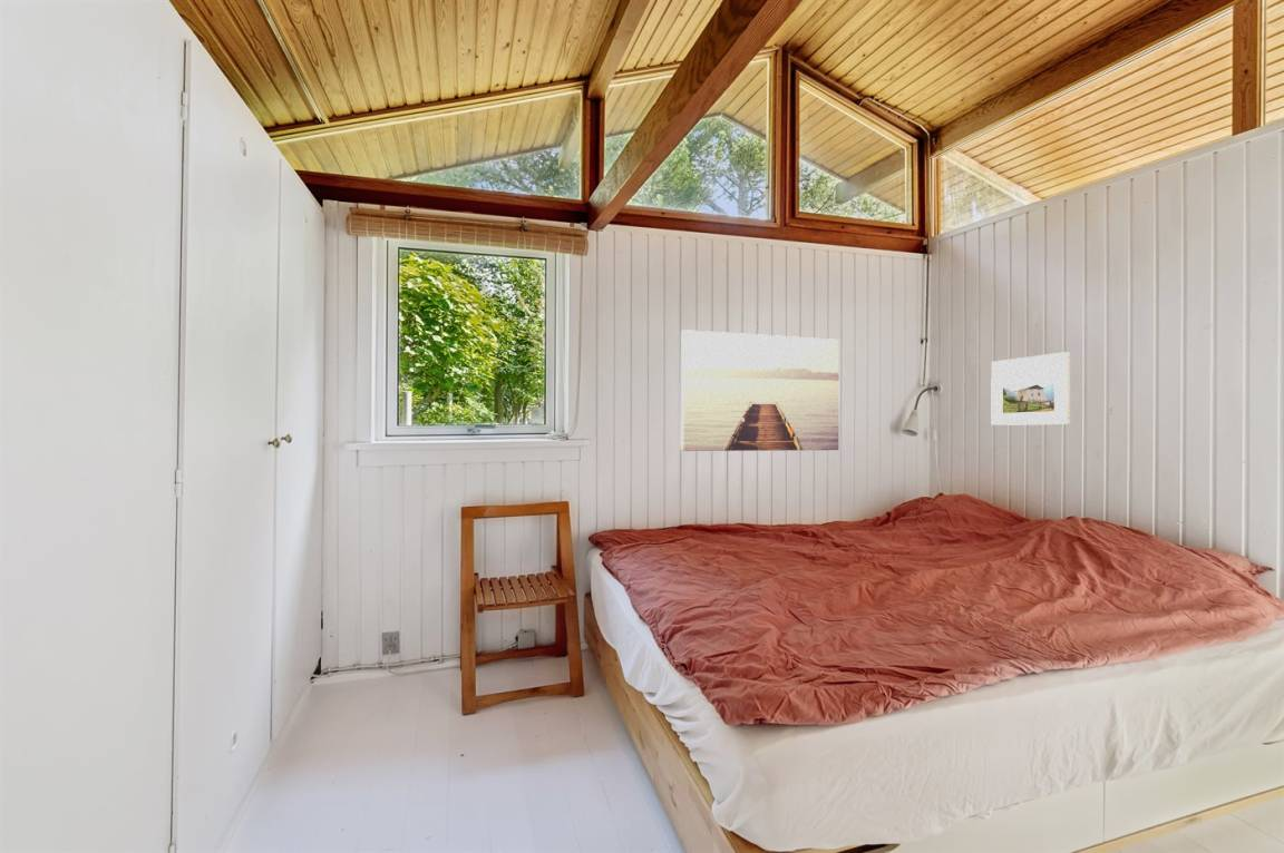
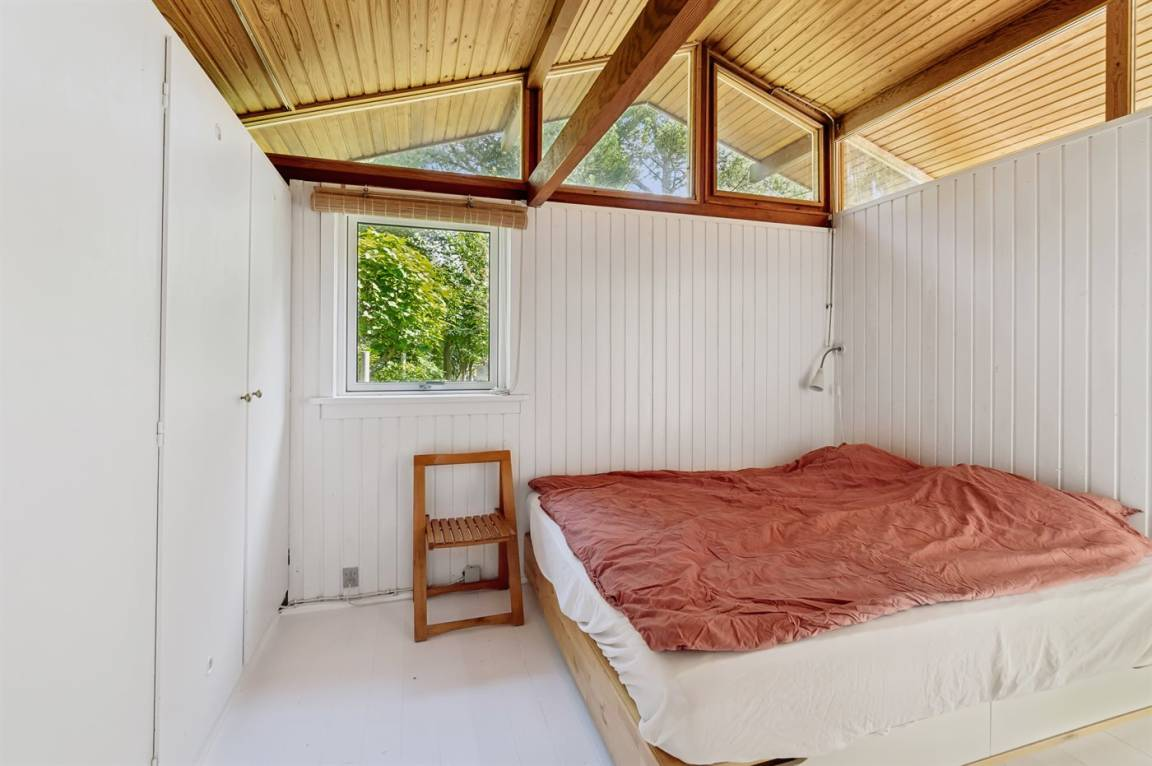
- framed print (1028, 391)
- wall art (762, 392)
